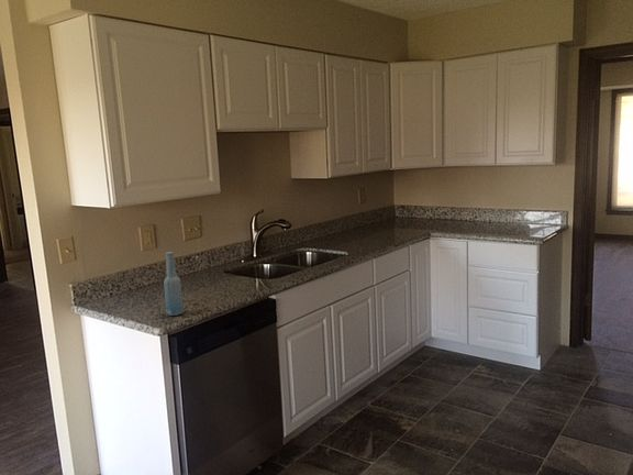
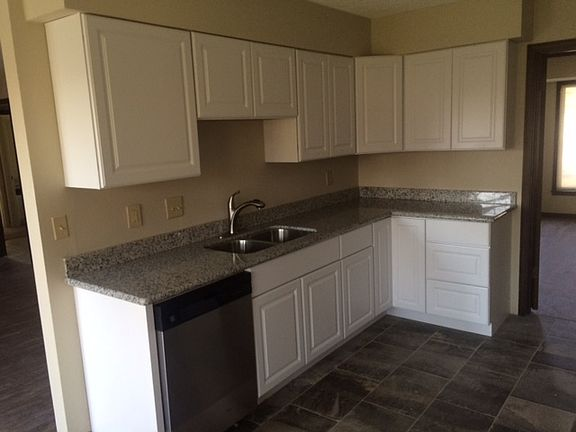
- bottle (171, 283)
